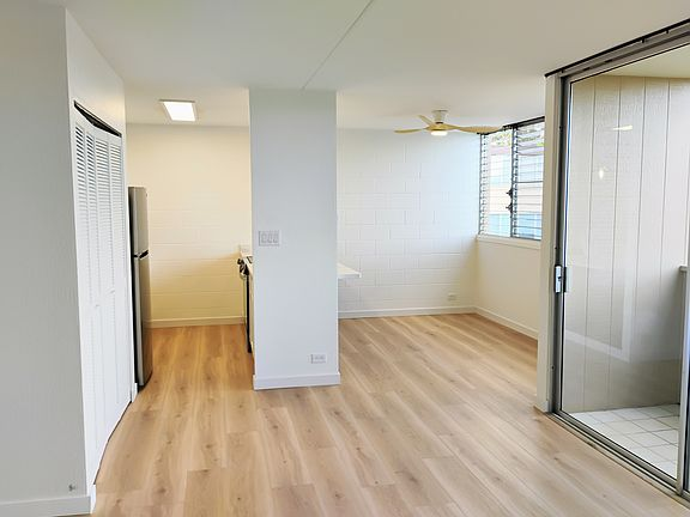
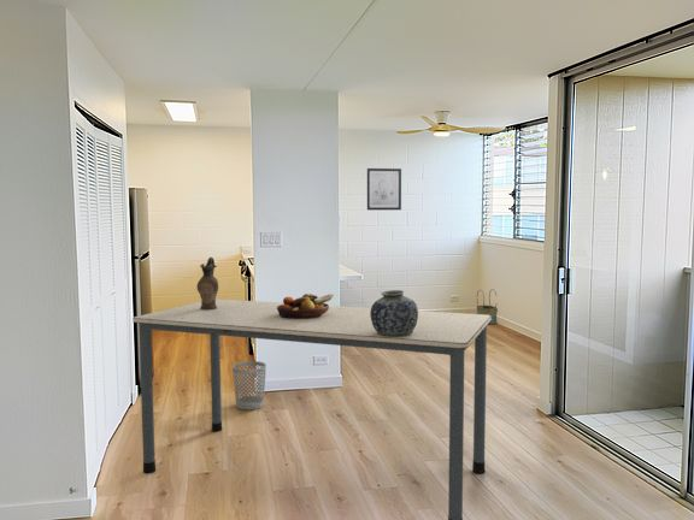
+ vase (394, 312)
+ wall art (383, 189)
+ ceramic pitcher (208, 283)
+ dining table (319, 343)
+ fruit bowl (302, 303)
+ basket (487, 306)
+ wastebasket (248, 385)
